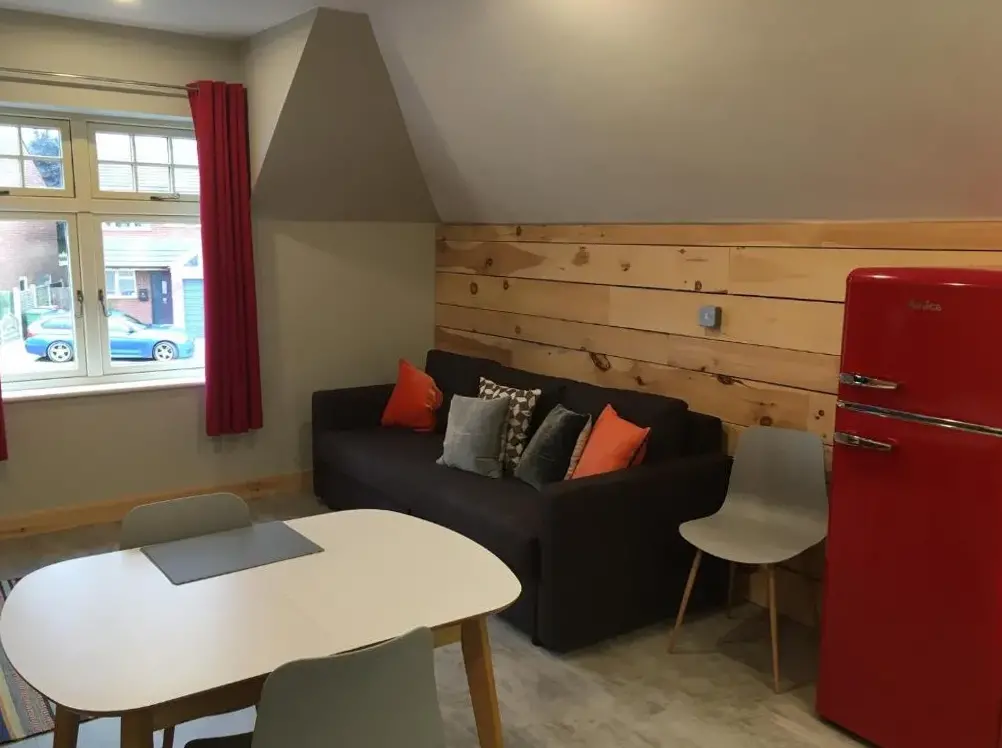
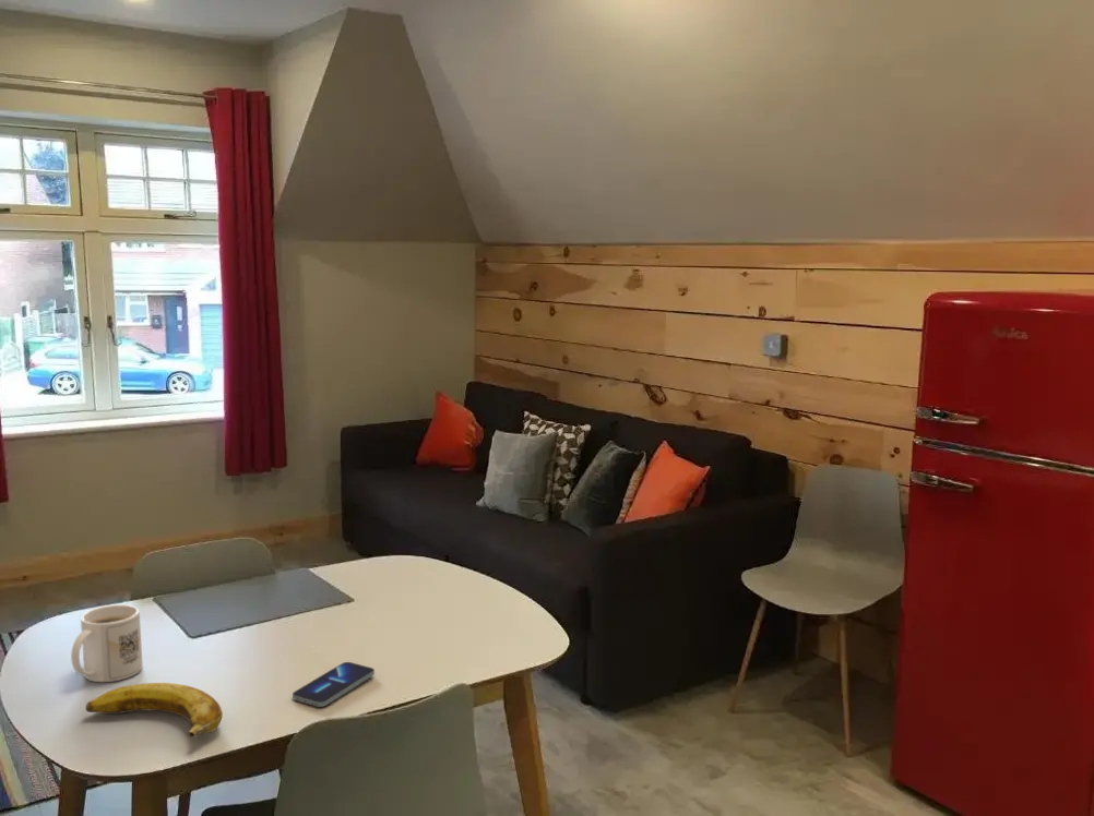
+ banana (158, 710)
+ smartphone (334, 683)
+ mug (105, 644)
